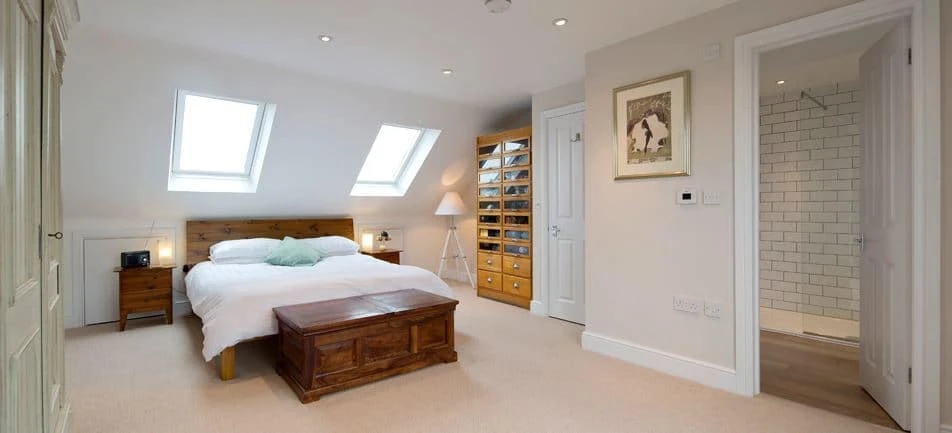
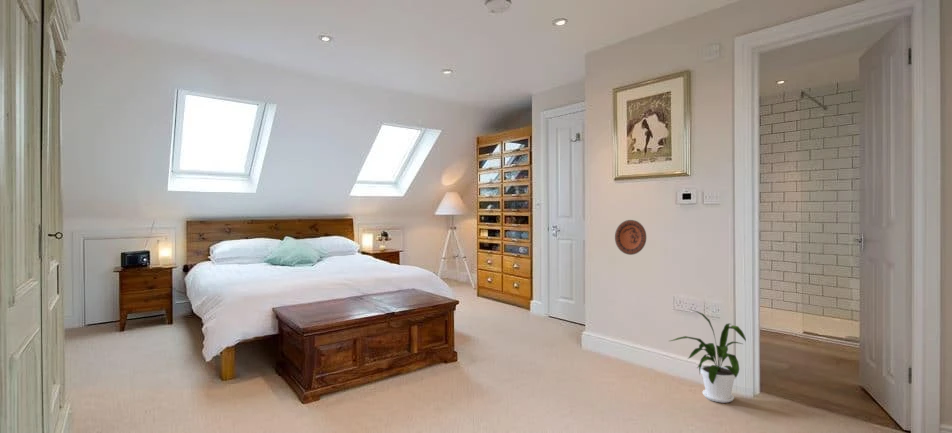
+ decorative plate (630, 237)
+ house plant (715, 355)
